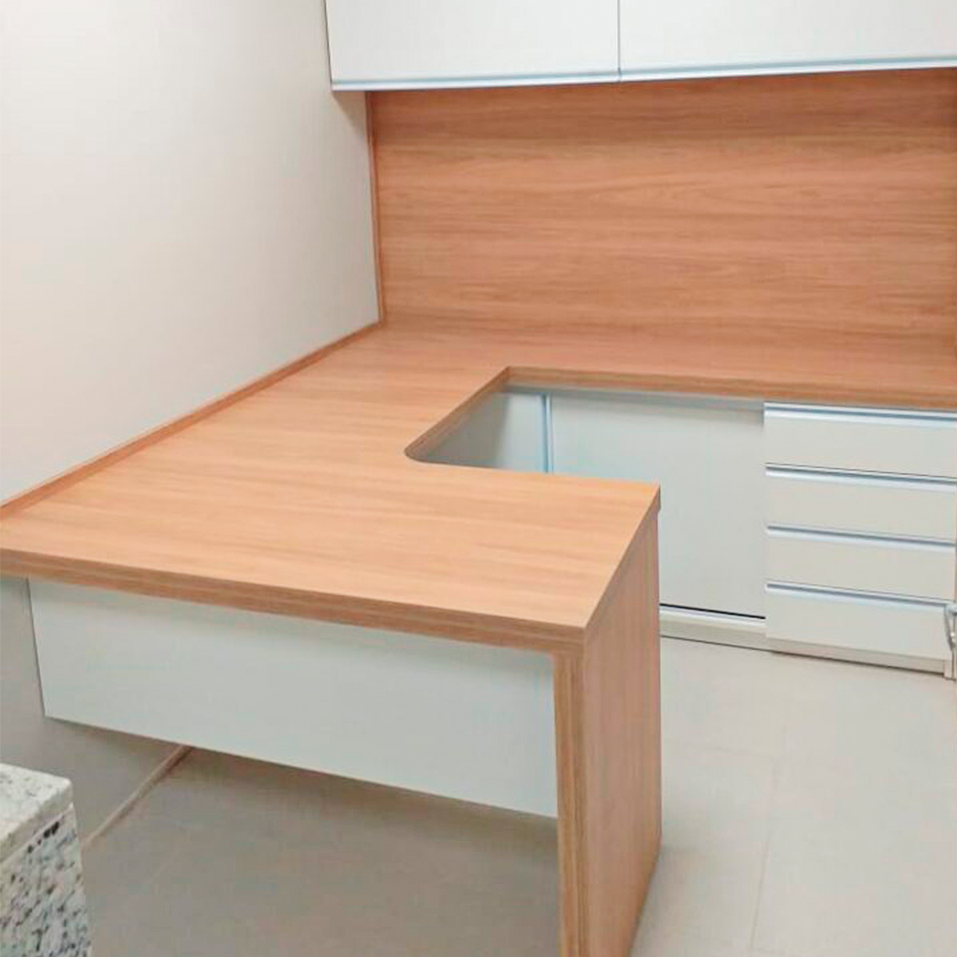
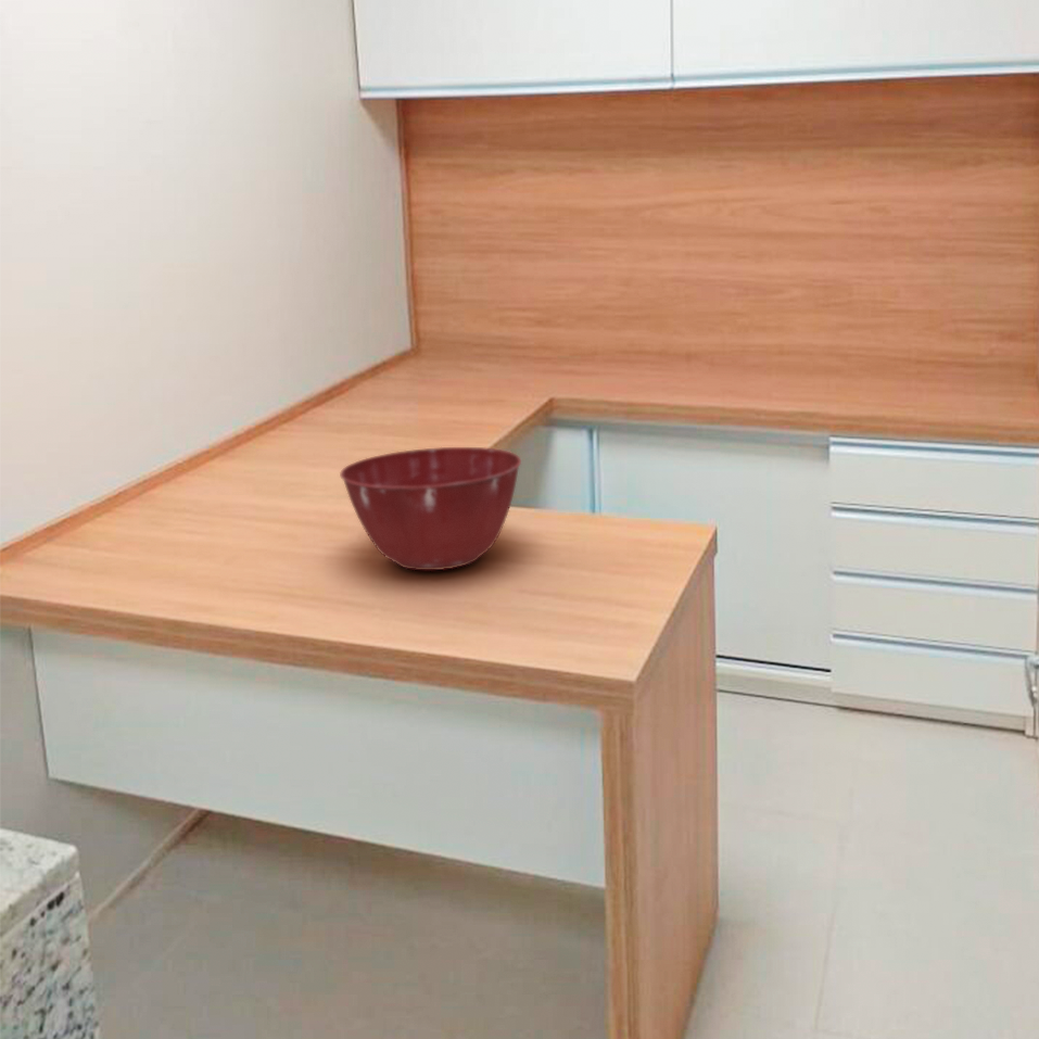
+ mixing bowl (433, 511)
